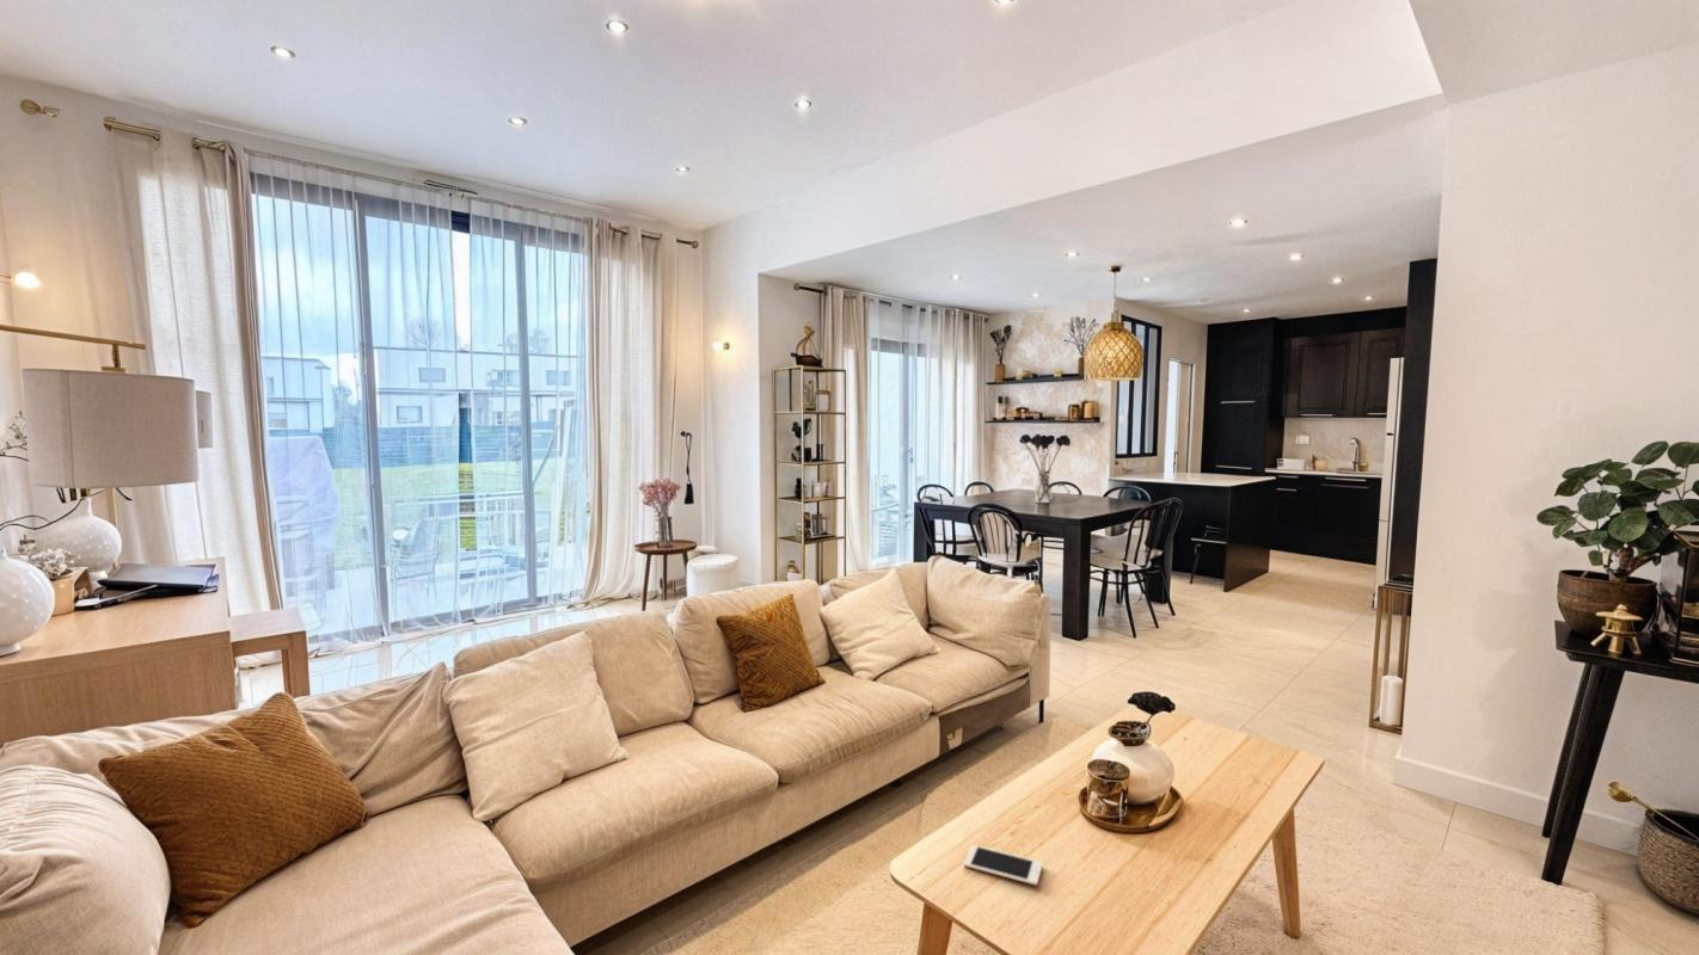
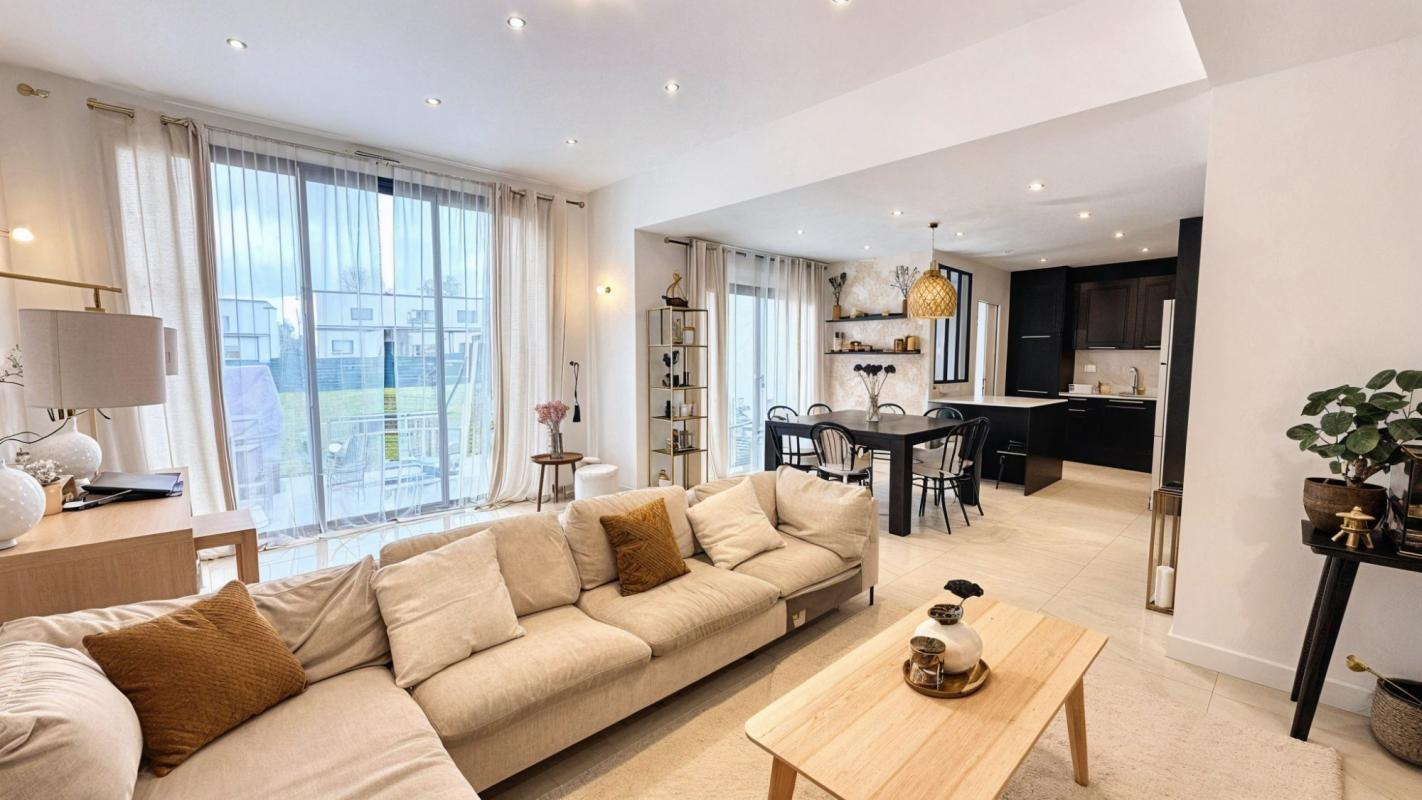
- cell phone (1002, 864)
